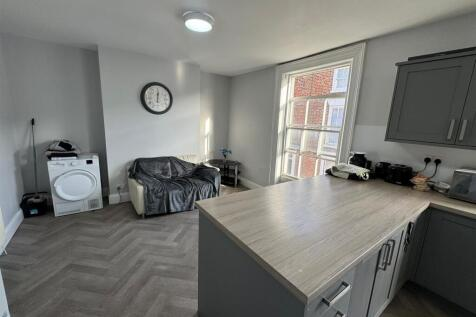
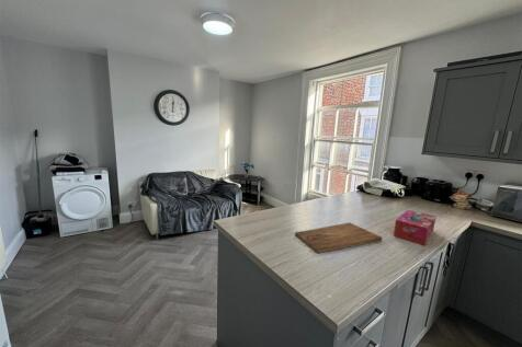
+ cutting board (337, 235)
+ tissue box (415, 225)
